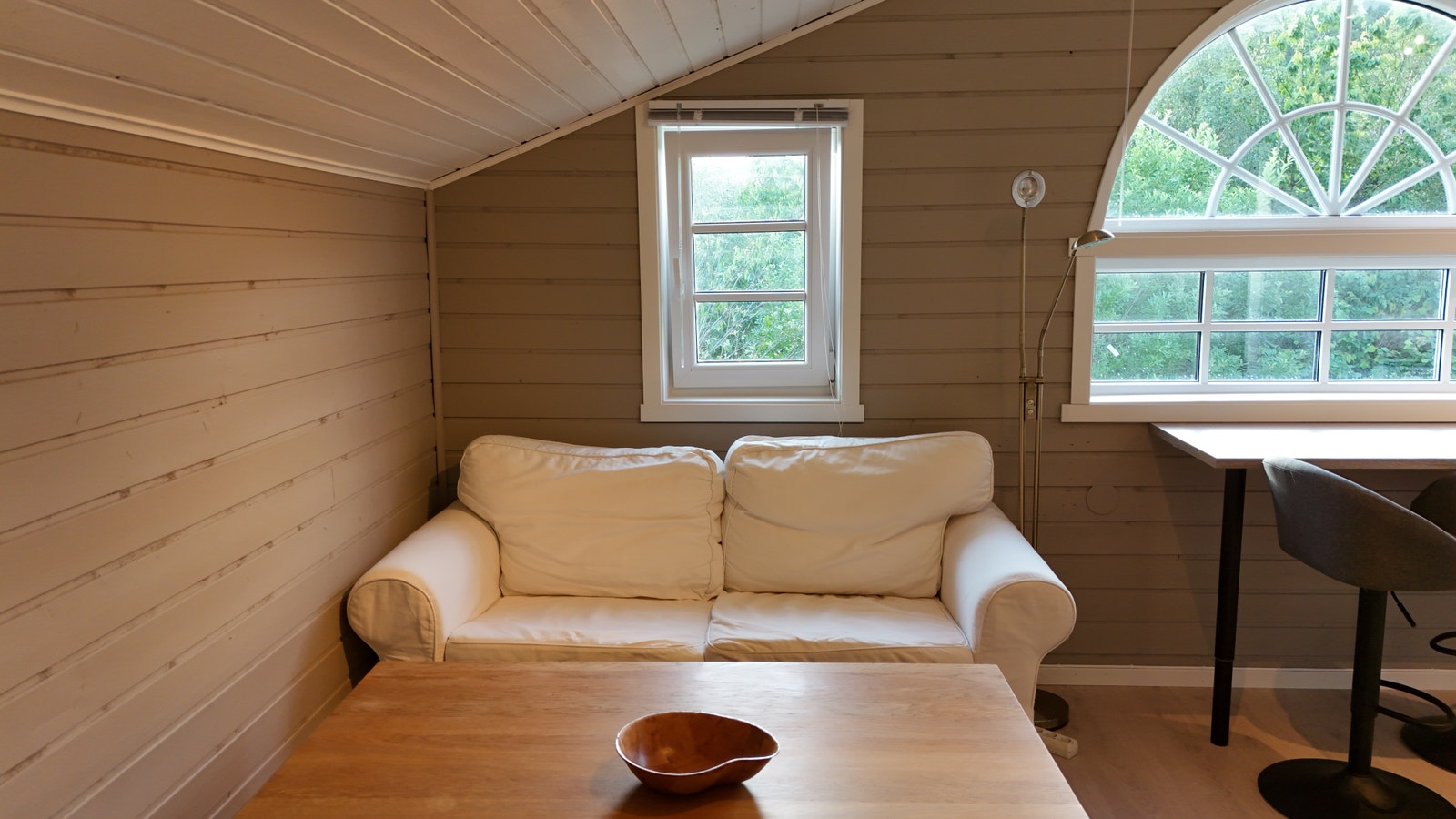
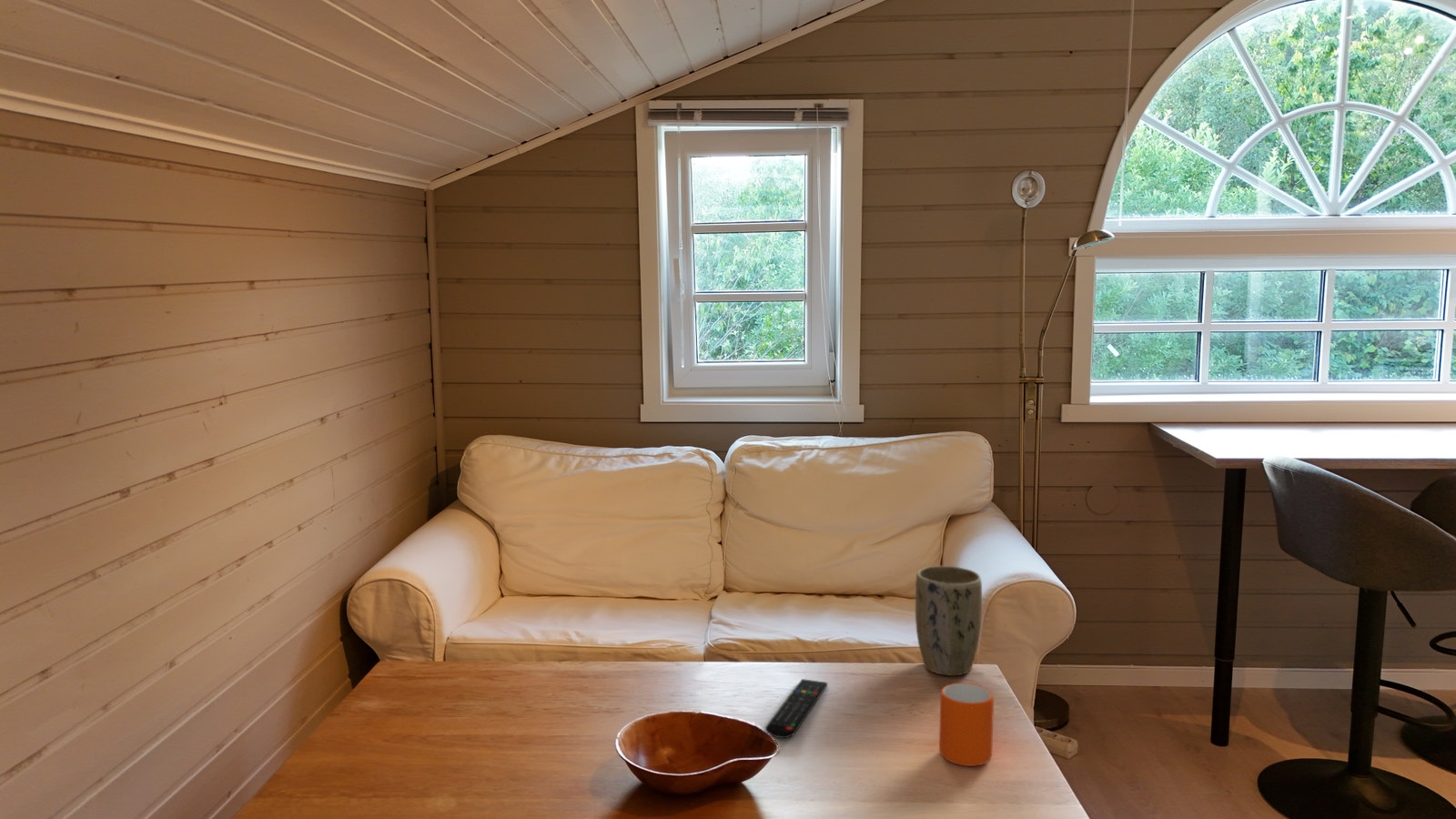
+ remote control (797, 707)
+ mug (965, 721)
+ plant pot (947, 621)
